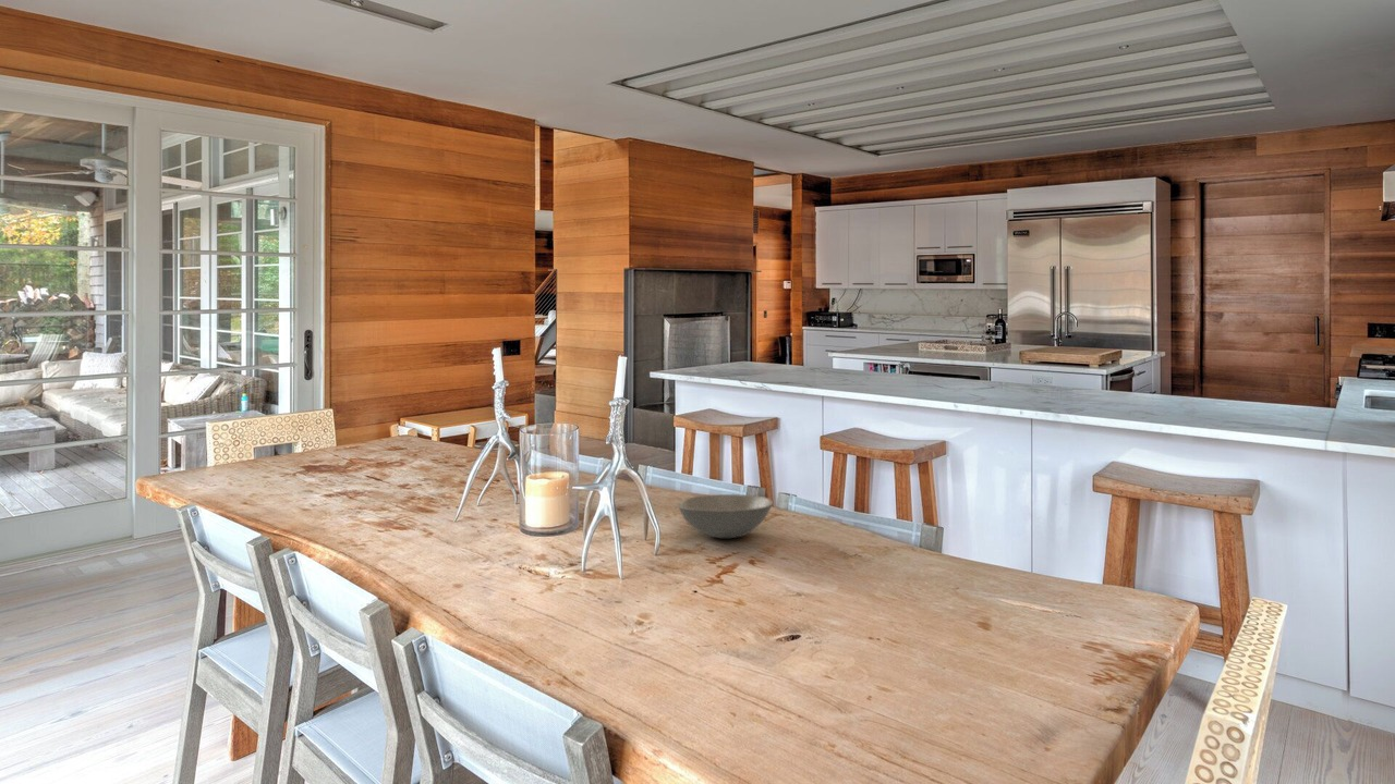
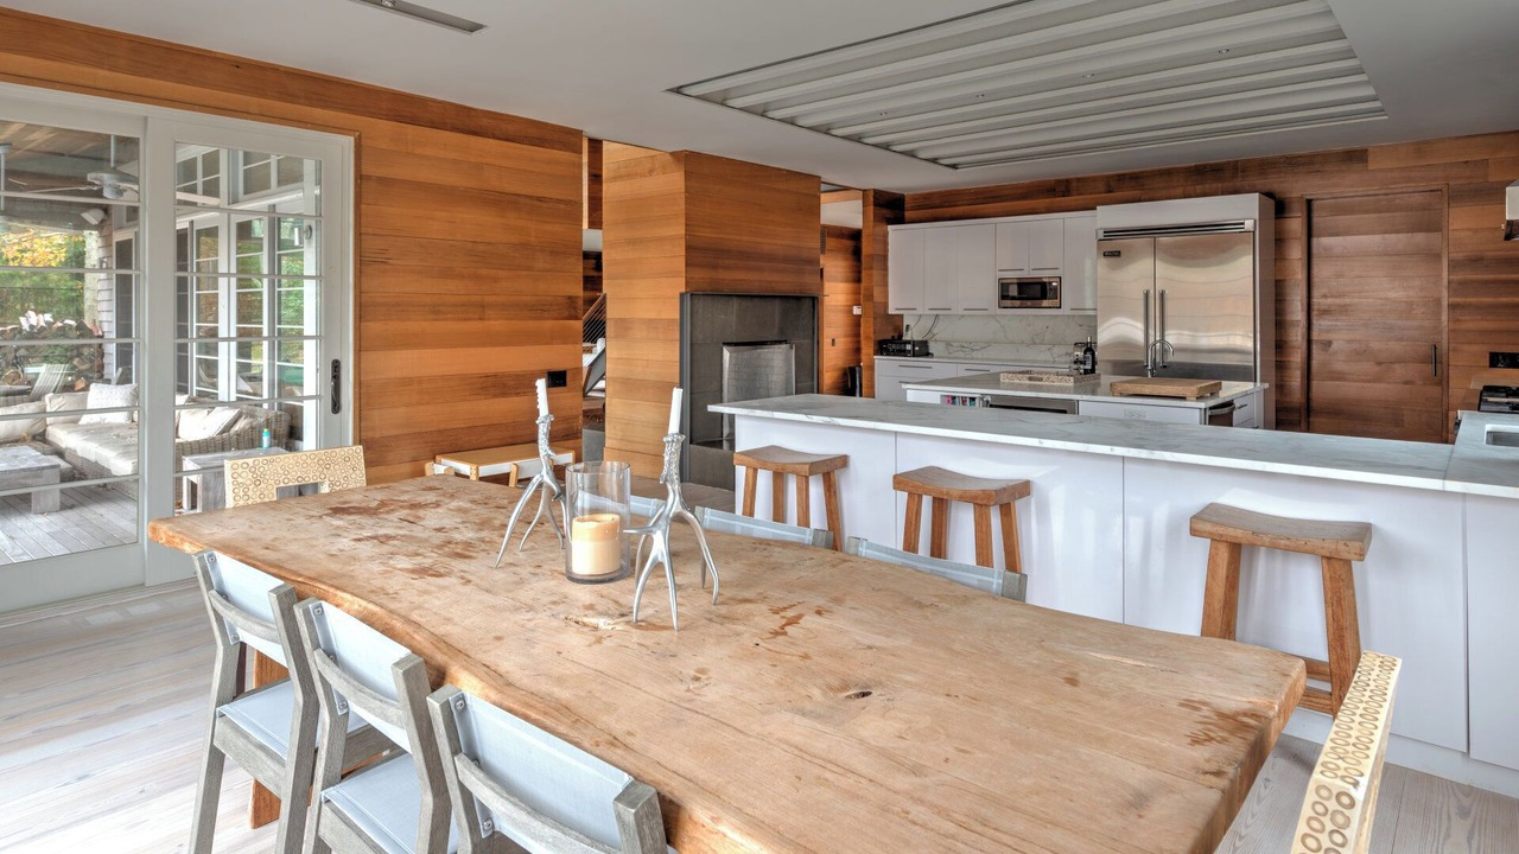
- soup bowl (725, 518)
